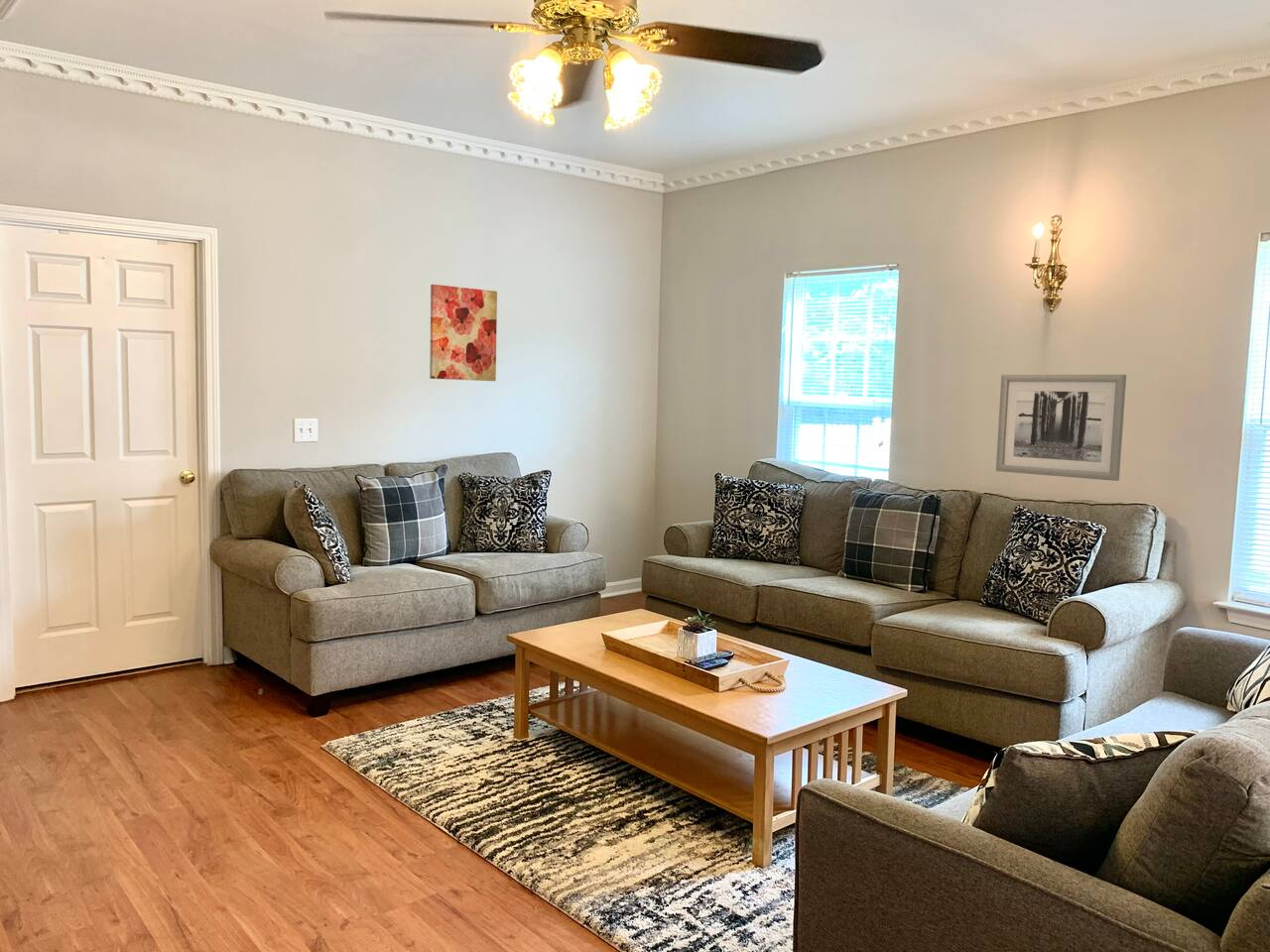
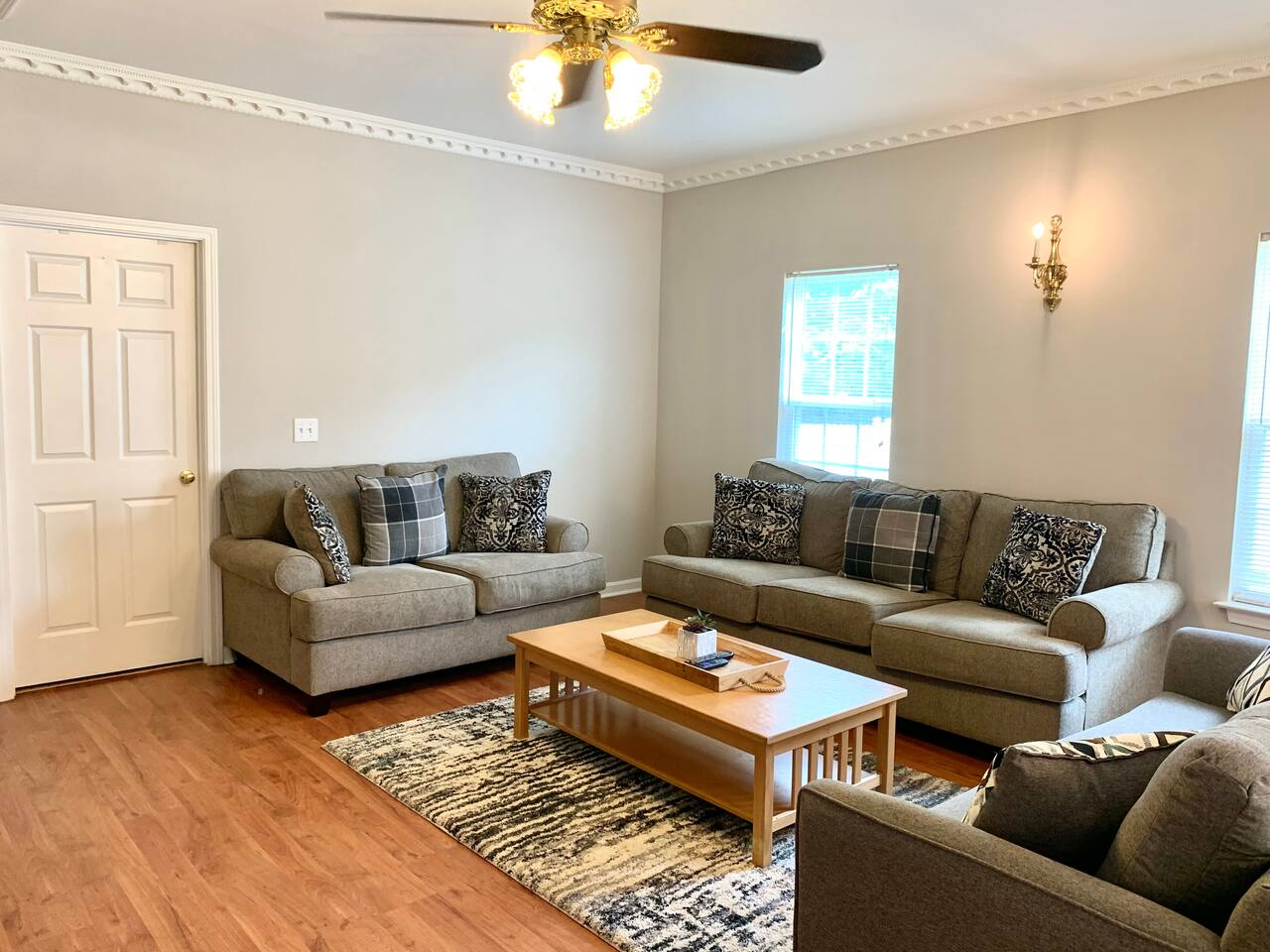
- wall art (463, 333)
- wall art (1058, 425)
